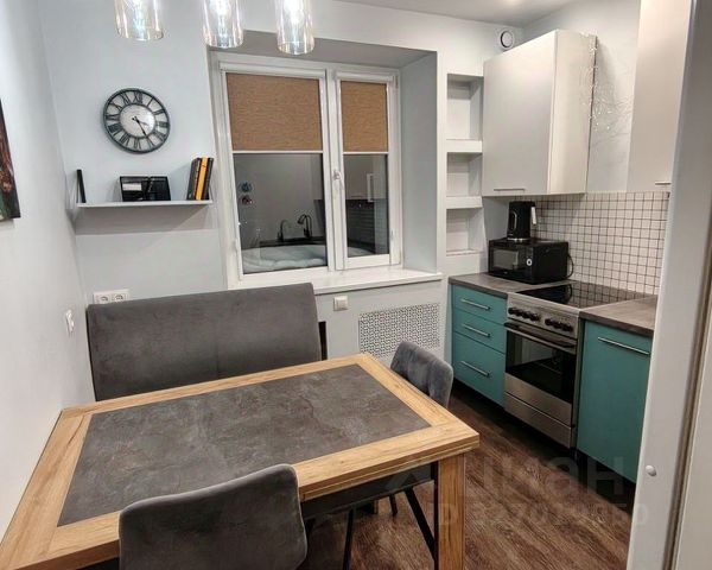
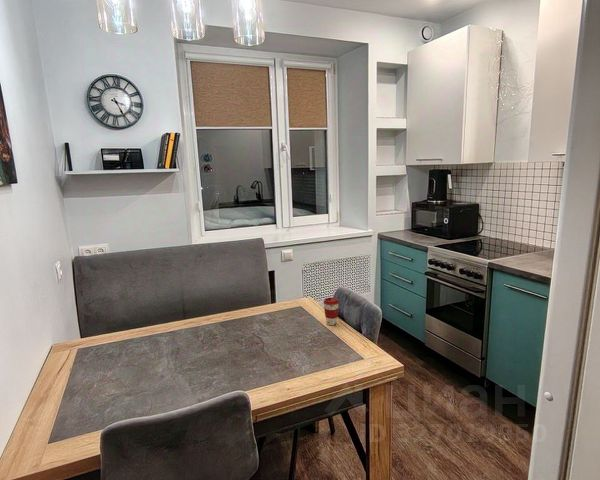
+ coffee cup (331, 311)
